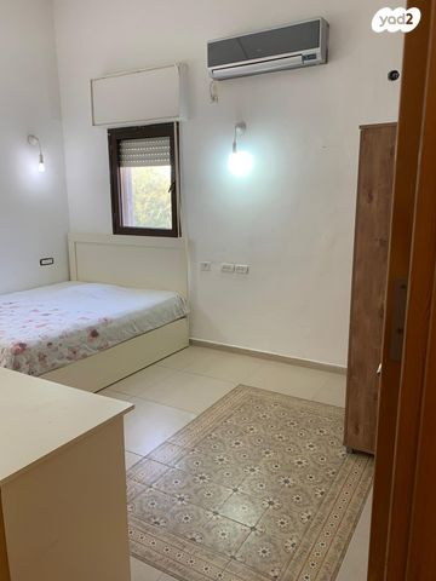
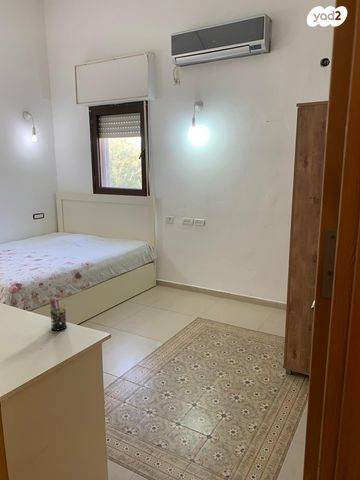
+ pen holder (56, 313)
